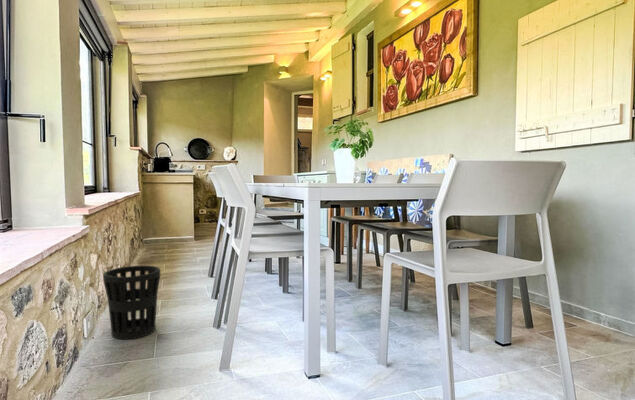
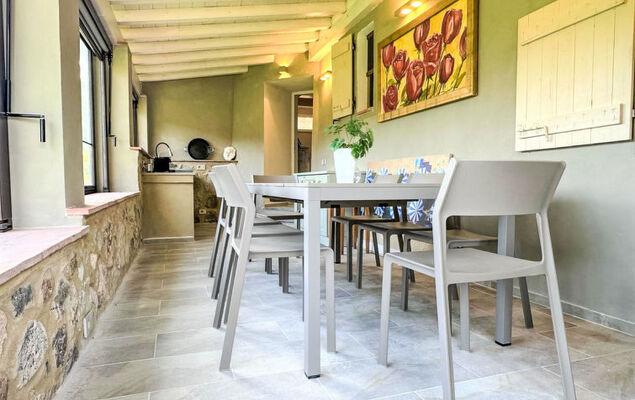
- wastebasket (133, 301)
